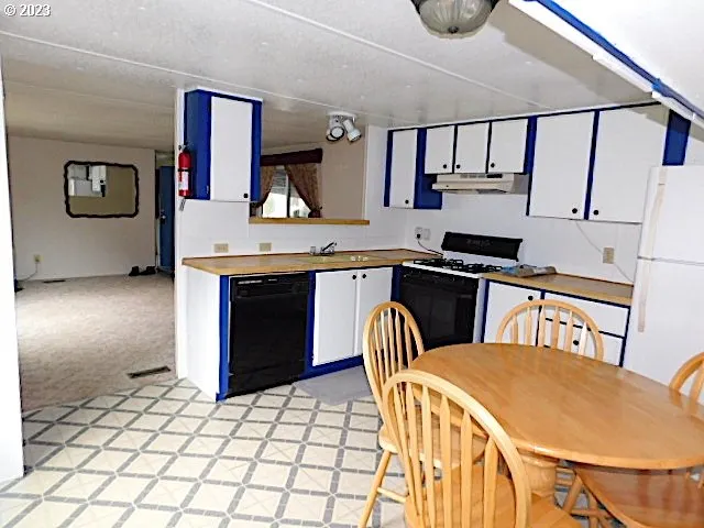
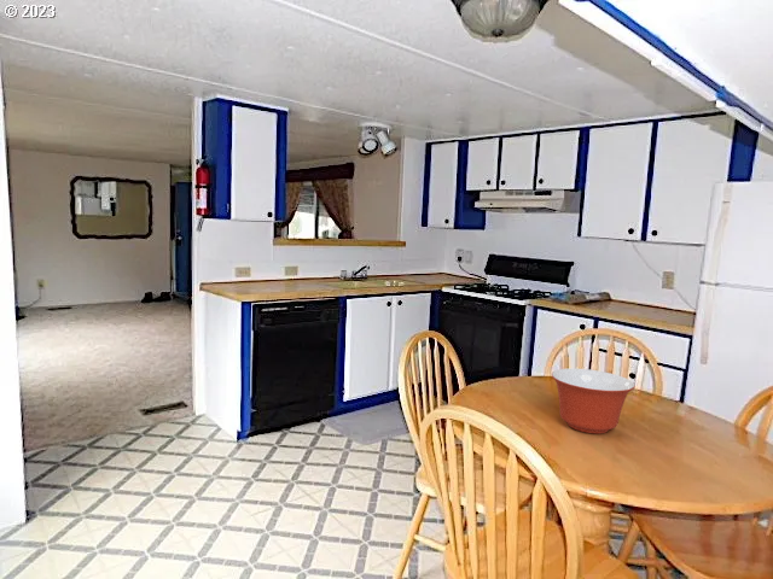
+ mixing bowl (589, 402)
